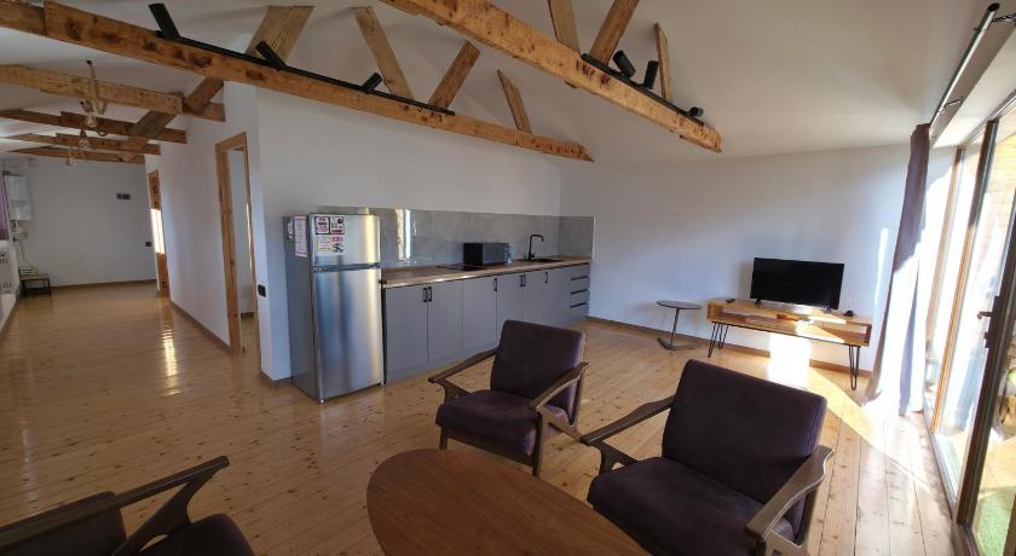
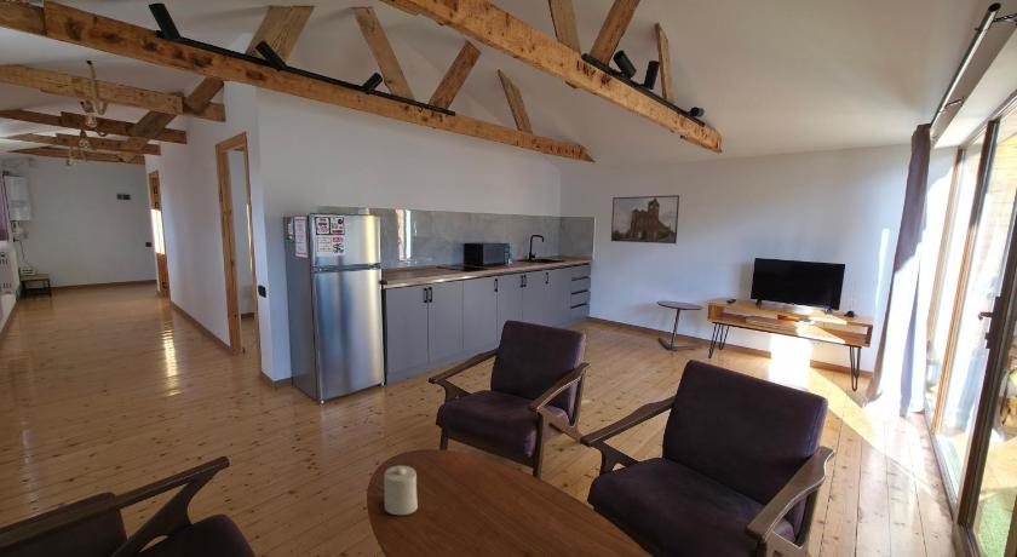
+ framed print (643, 219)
+ candle (401, 486)
